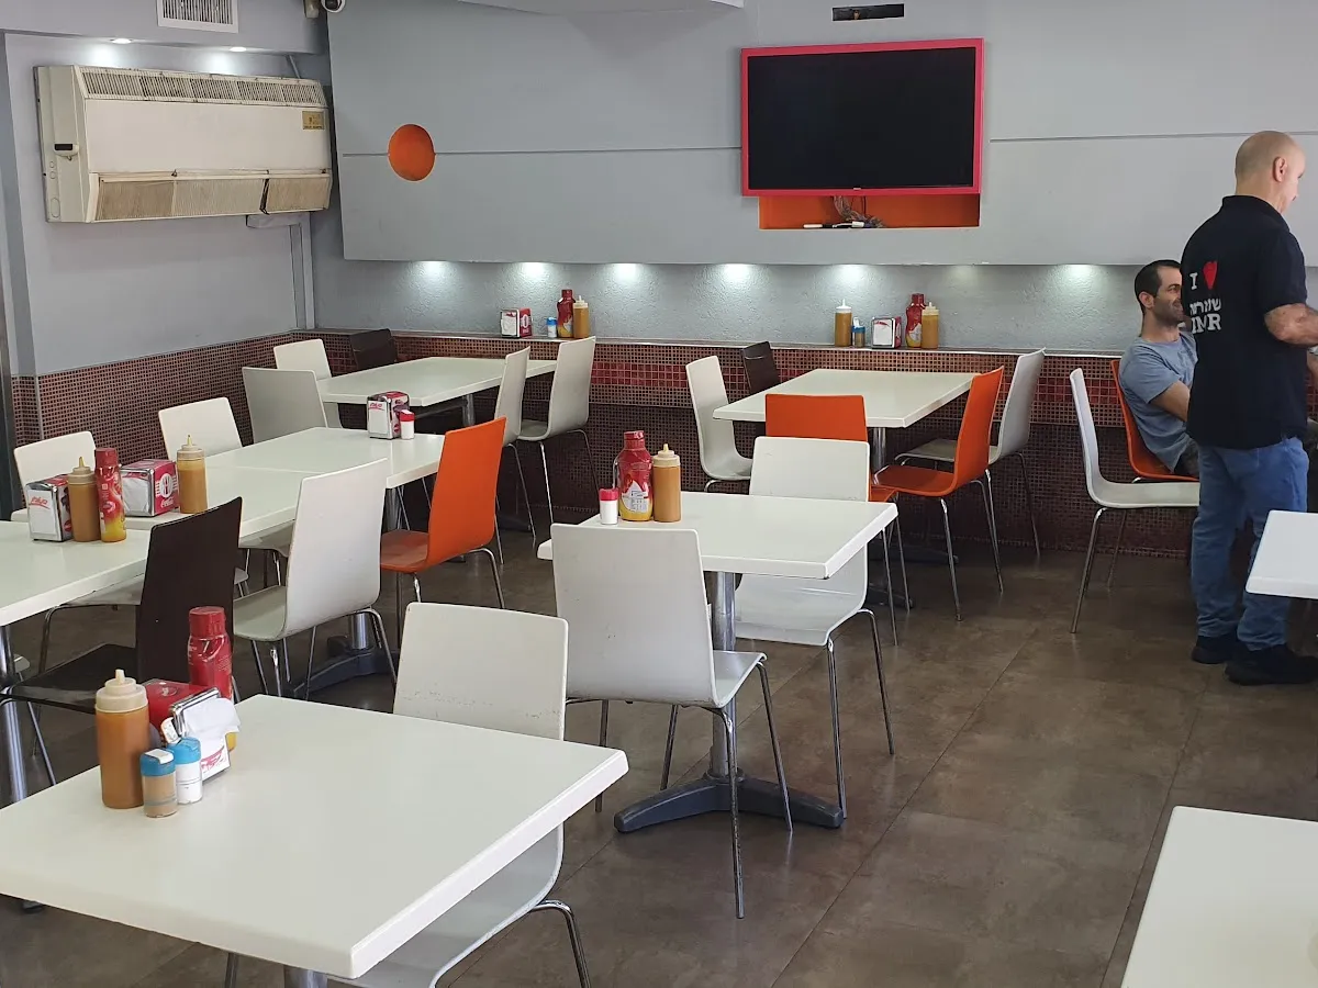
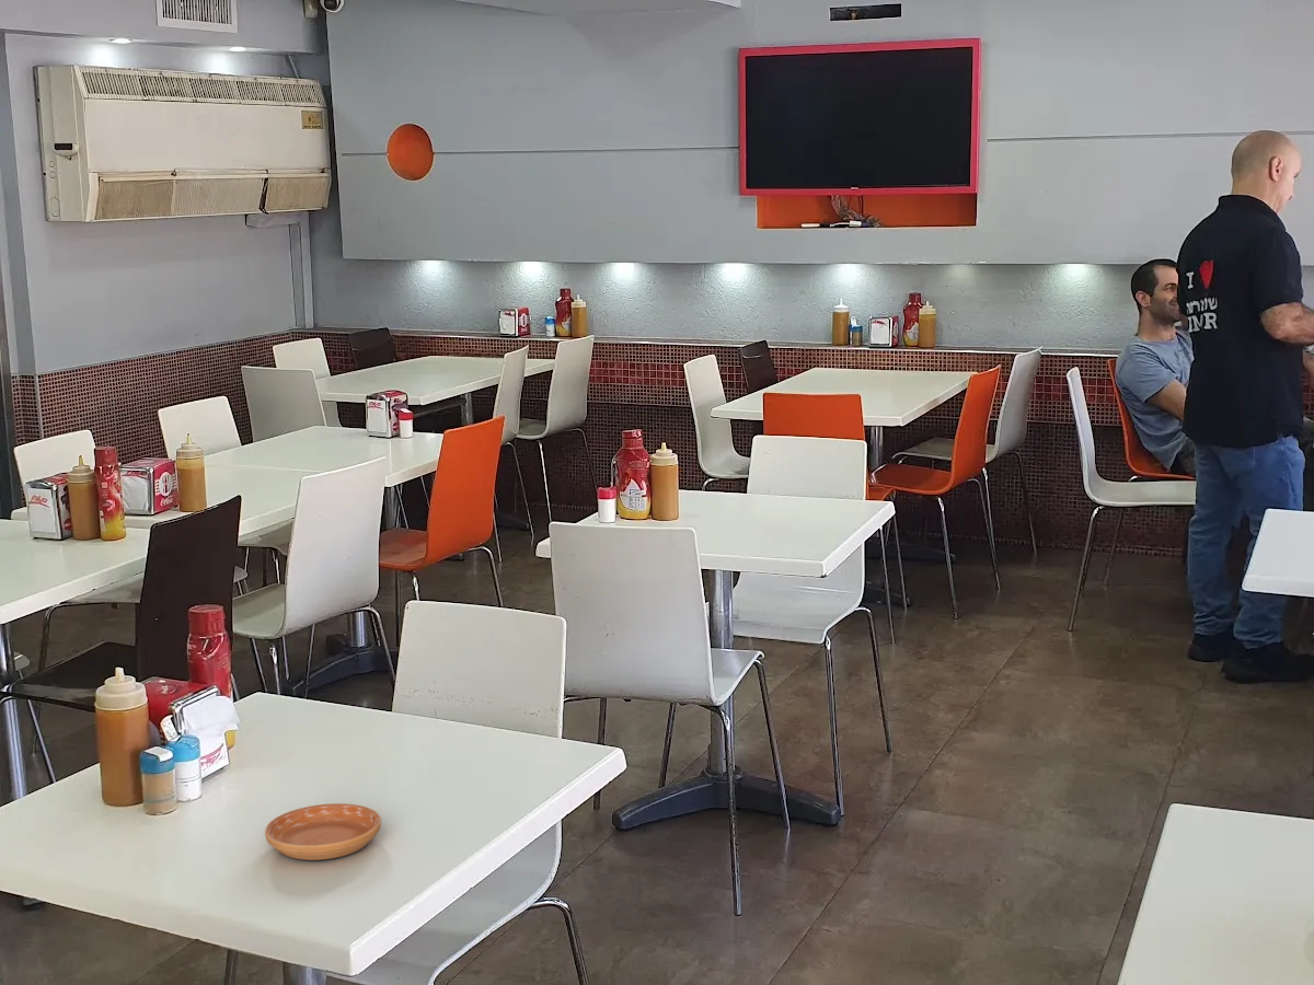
+ saucer (323, 833)
